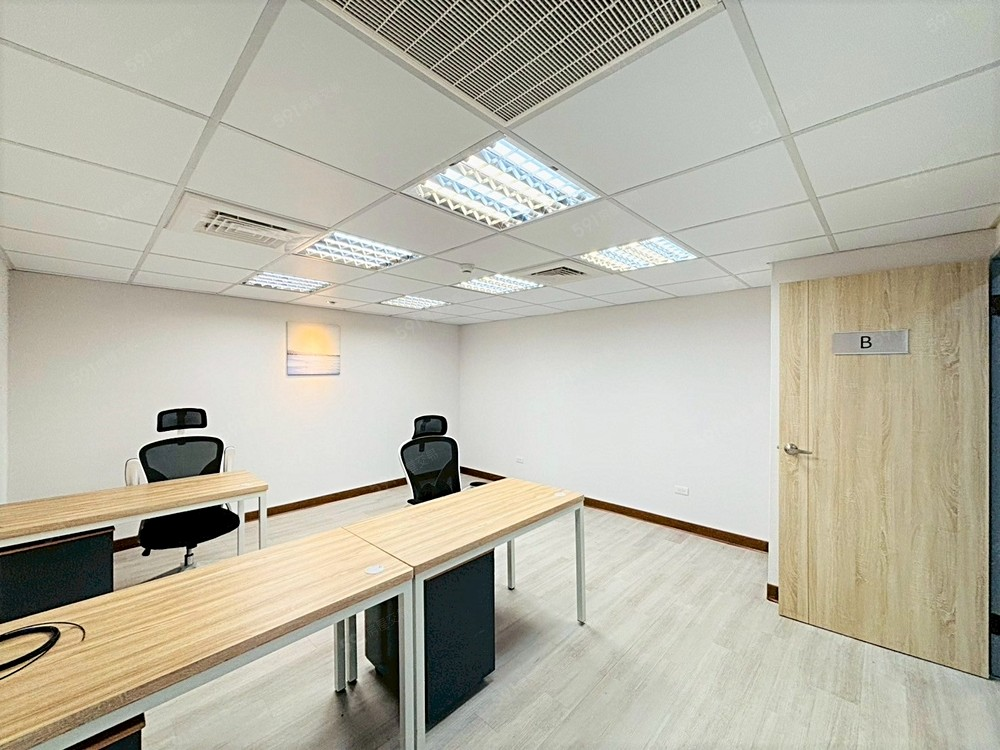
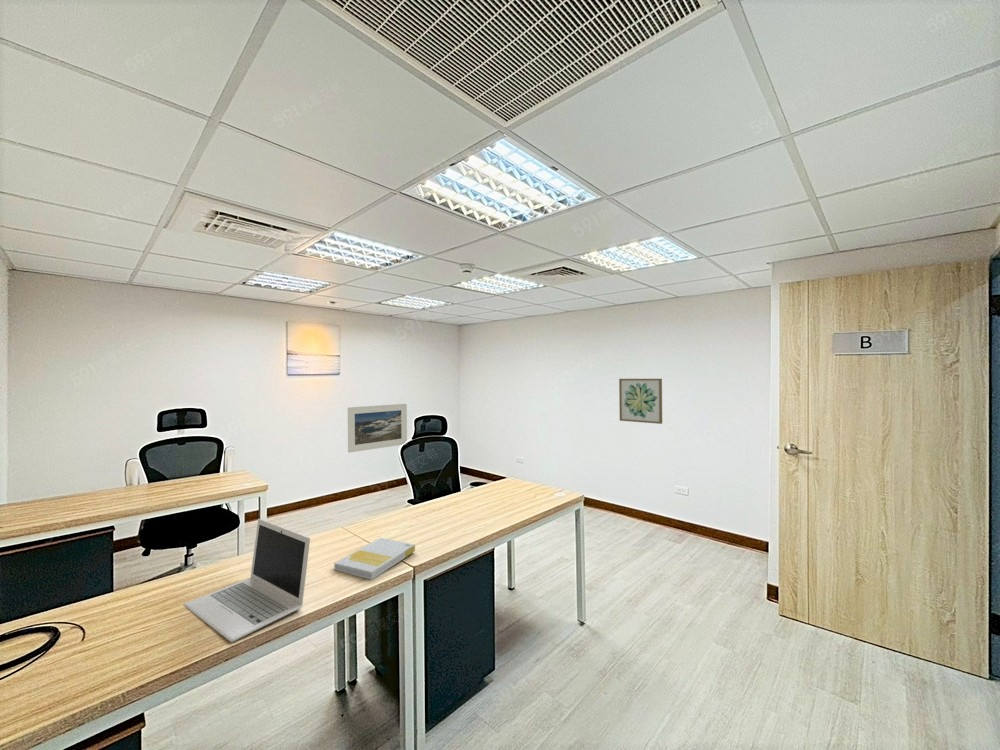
+ laptop (251, 571)
+ wall art (640, 400)
+ book (376, 556)
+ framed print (378, 426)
